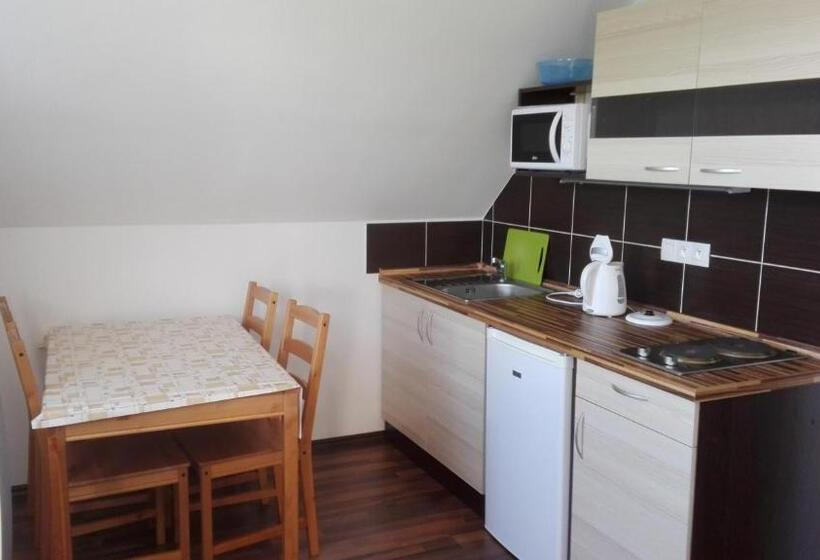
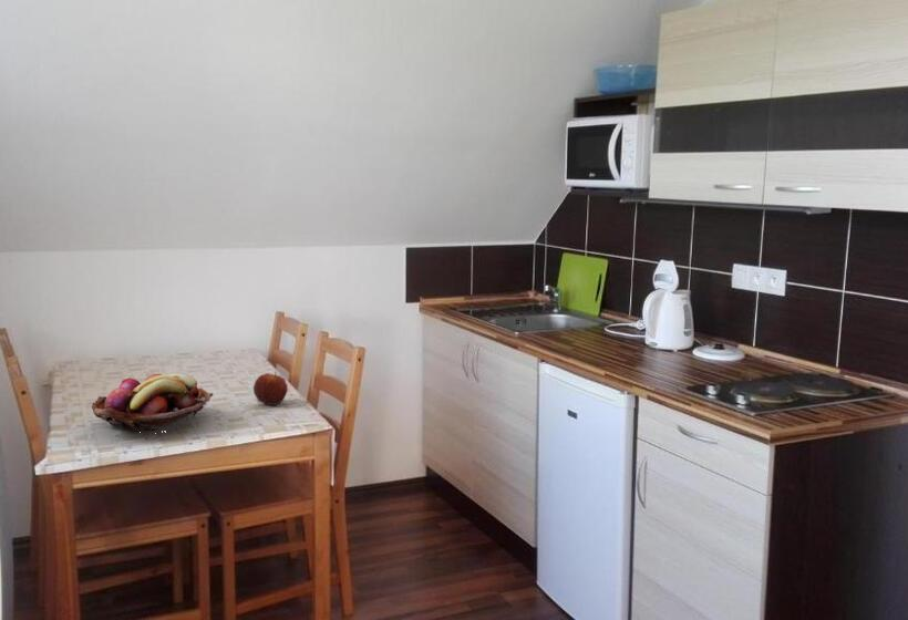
+ fruit basket (152, 399)
+ apple (270, 388)
